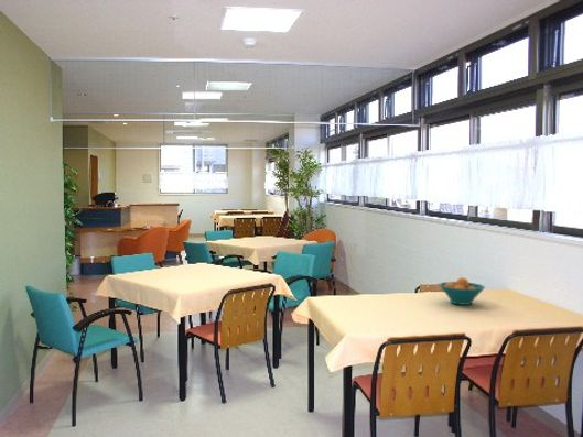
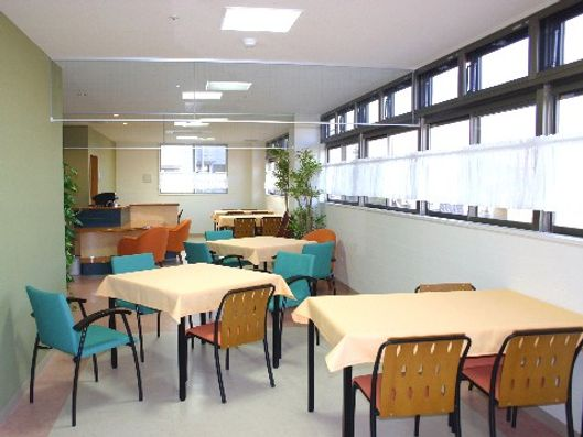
- fruit bowl (461, 289)
